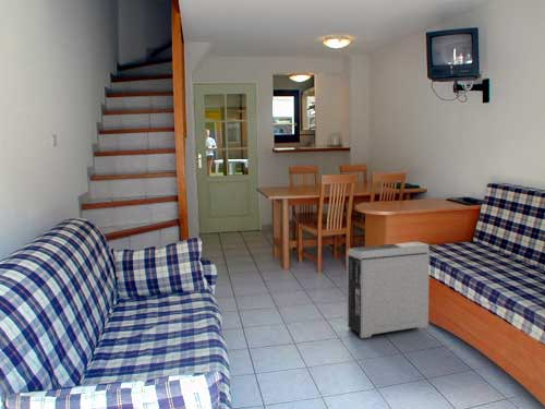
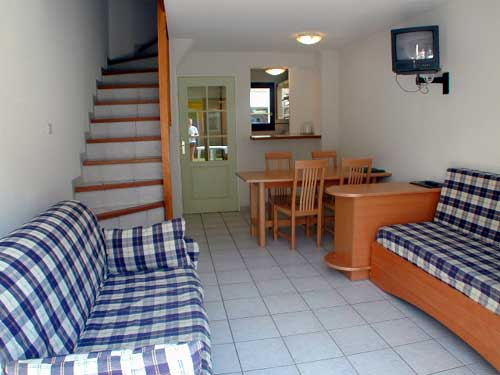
- air purifier (387, 287)
